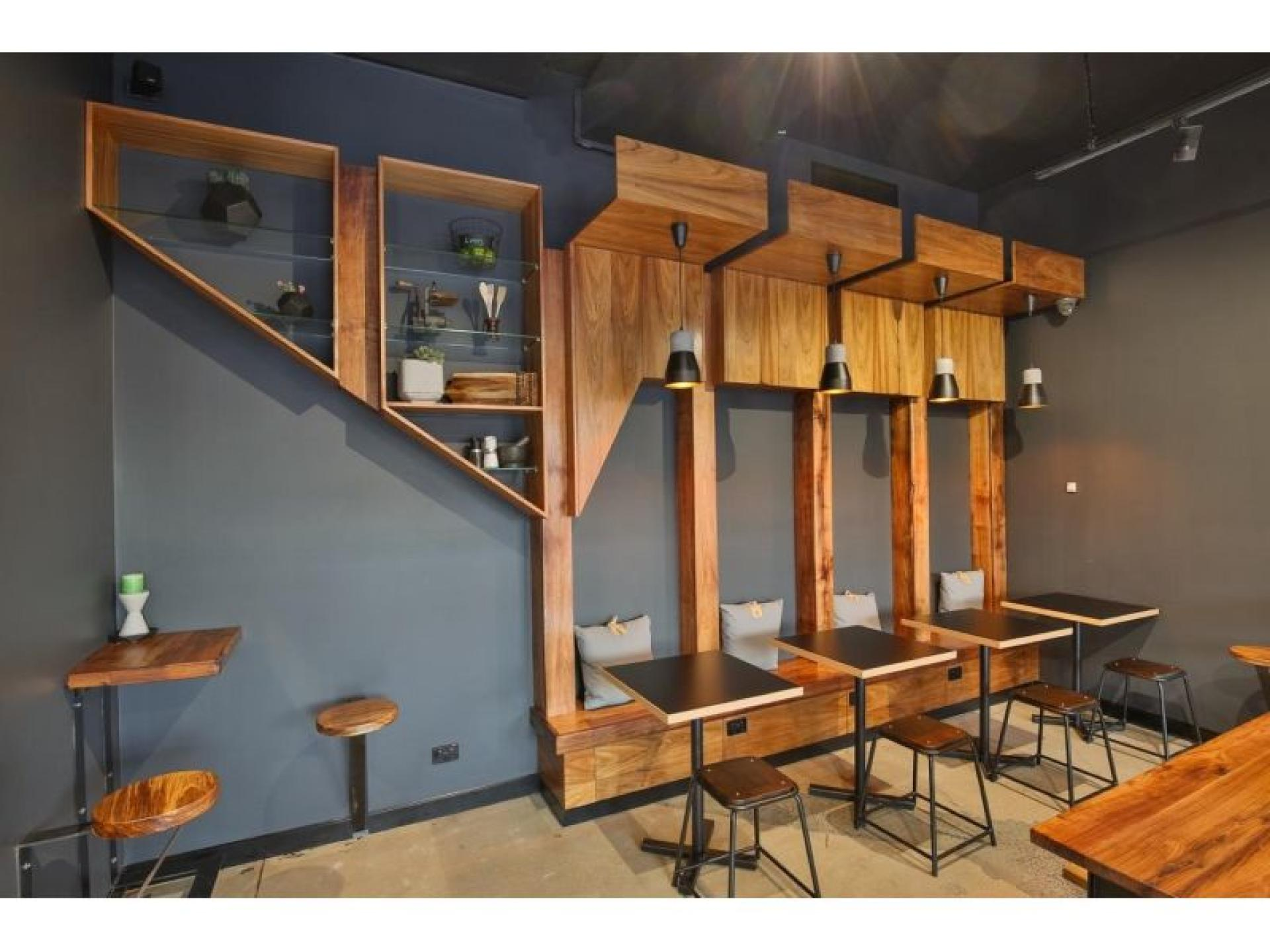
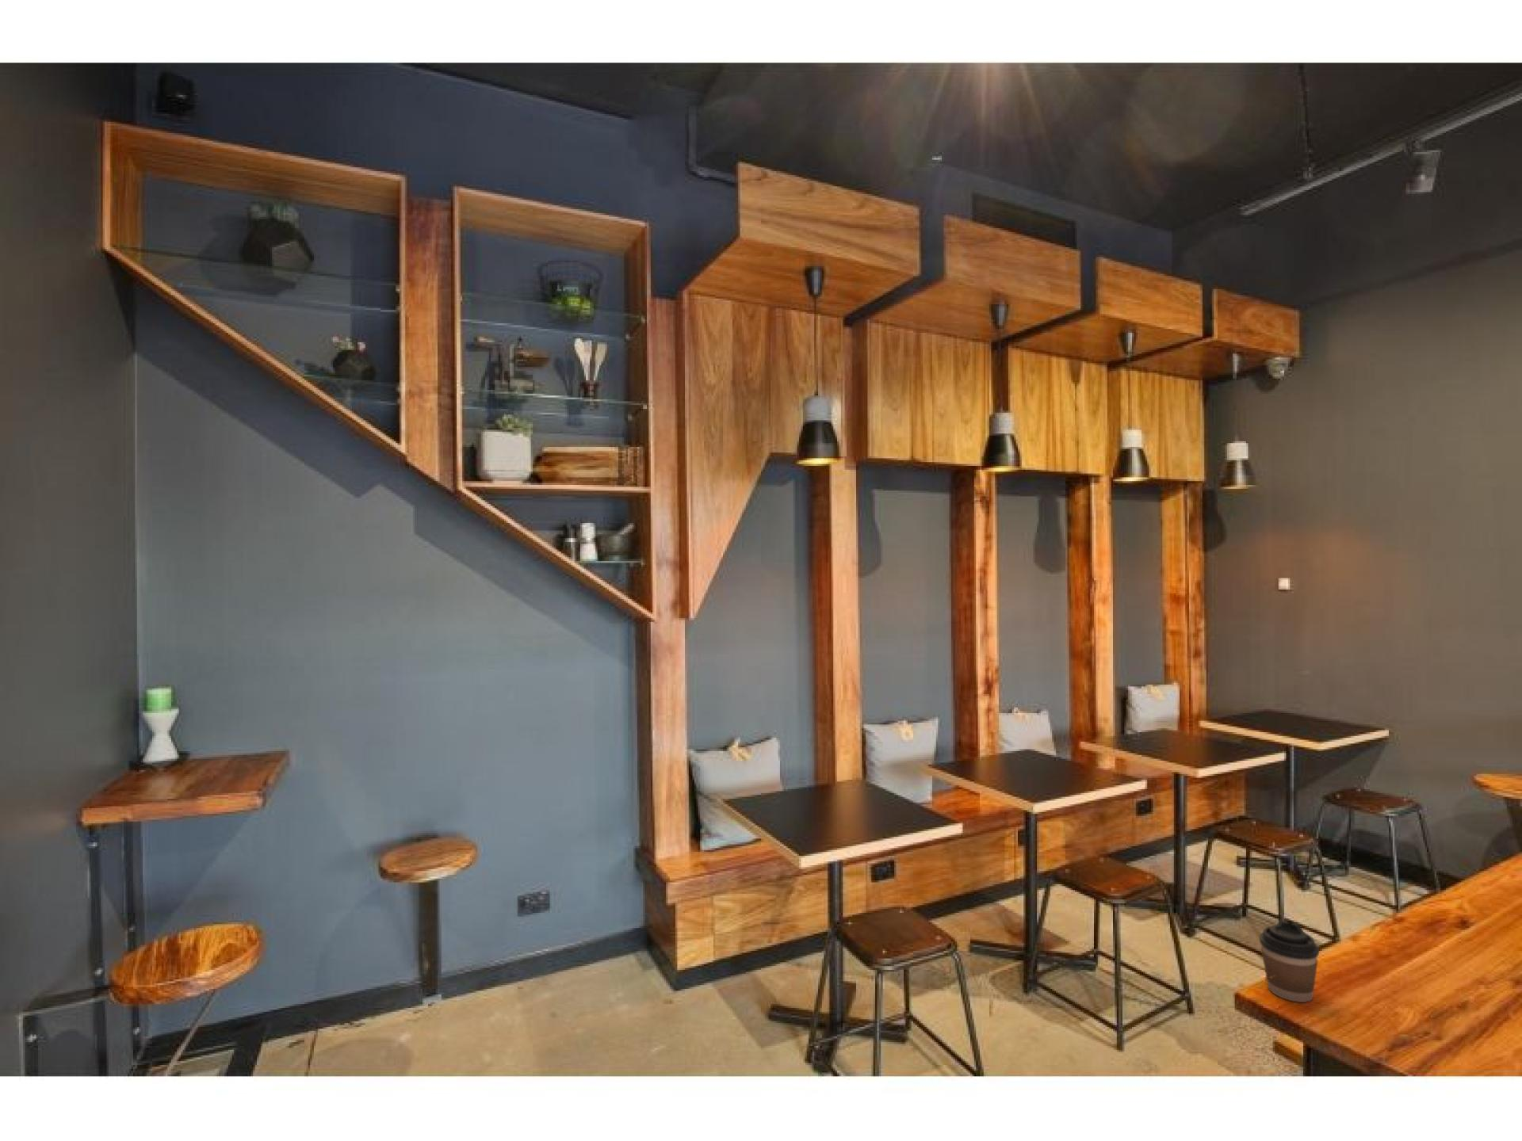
+ coffee cup (1290, 959)
